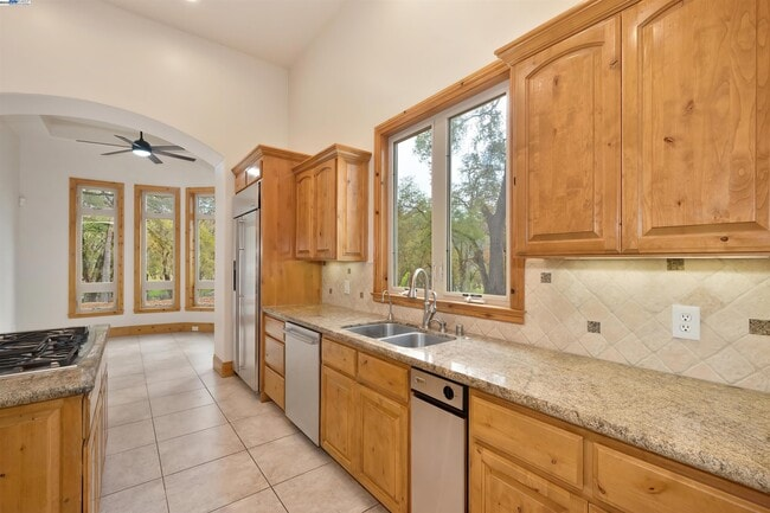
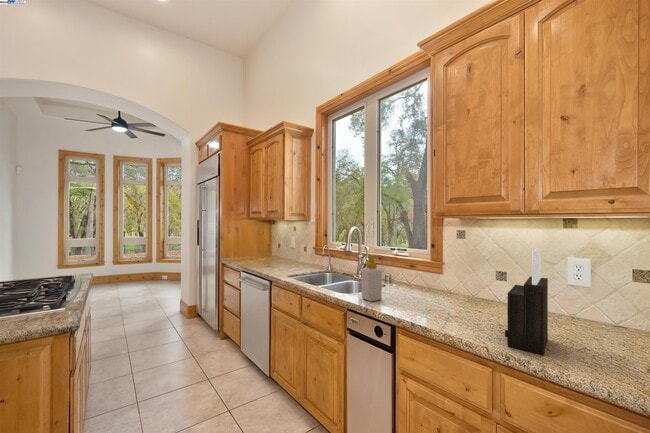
+ knife block (524, 295)
+ soap bottle (371, 277)
